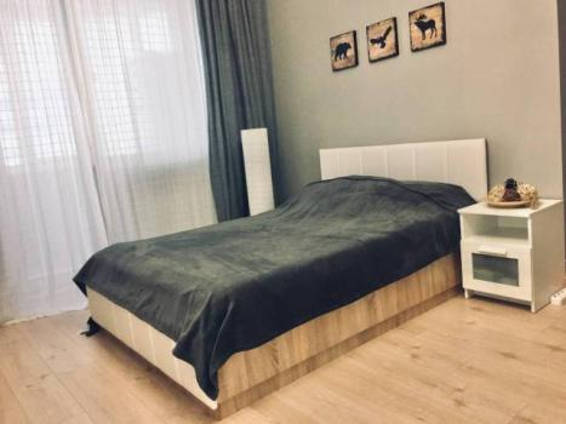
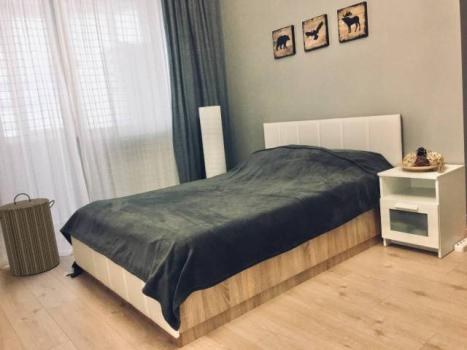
+ laundry hamper (29, 230)
